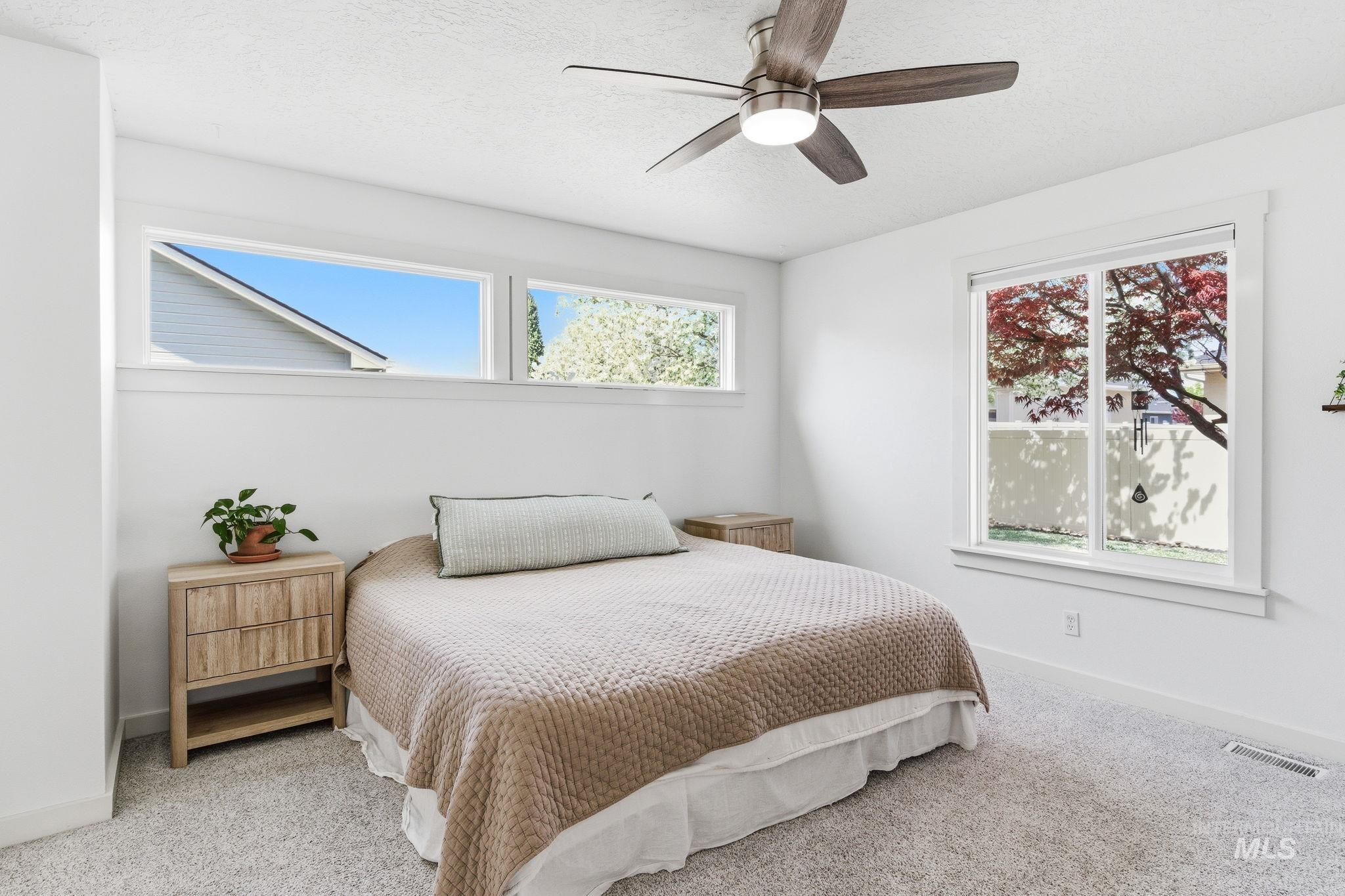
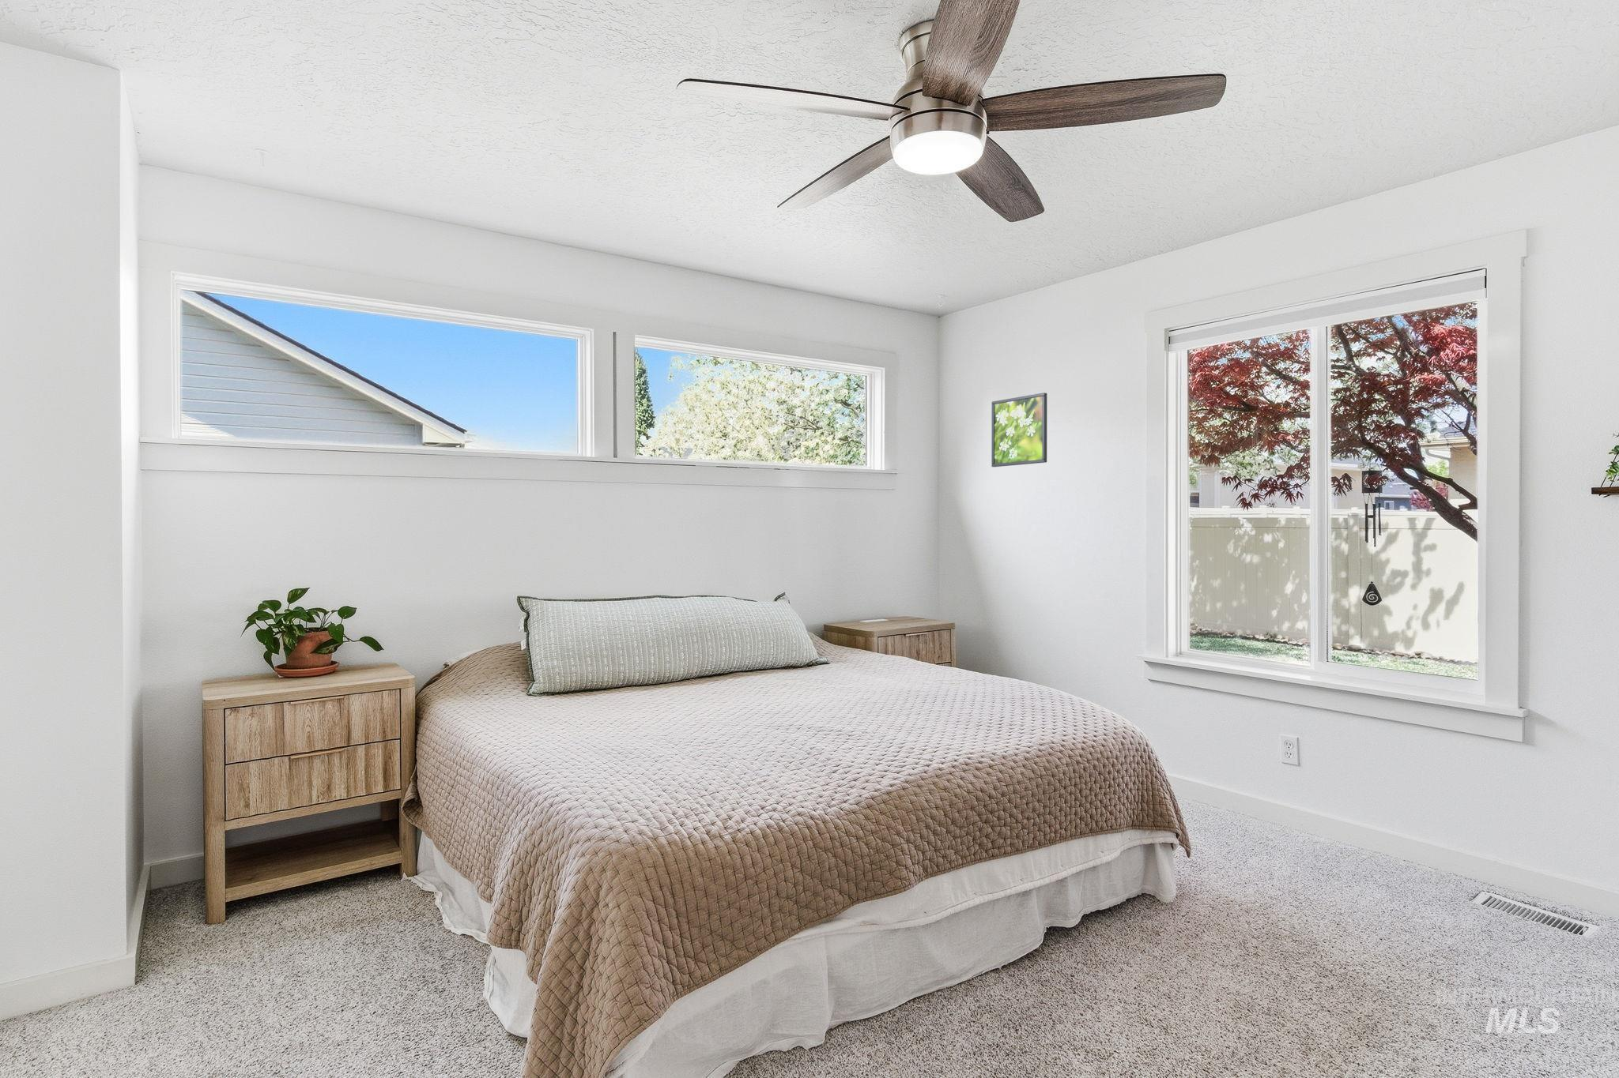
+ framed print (1018, 431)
